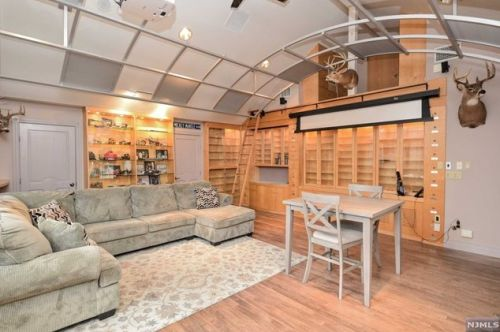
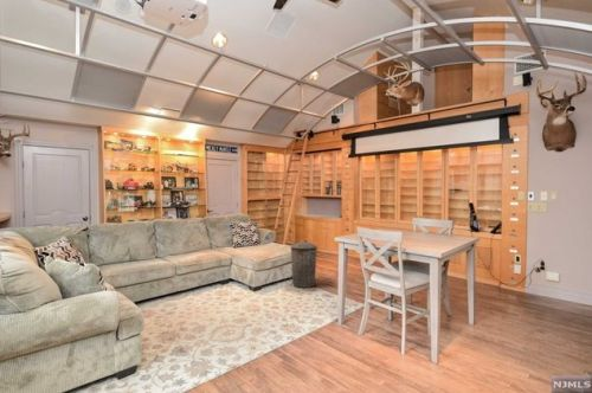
+ trash can (303, 262)
